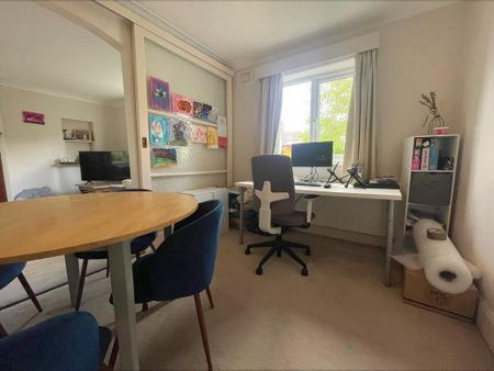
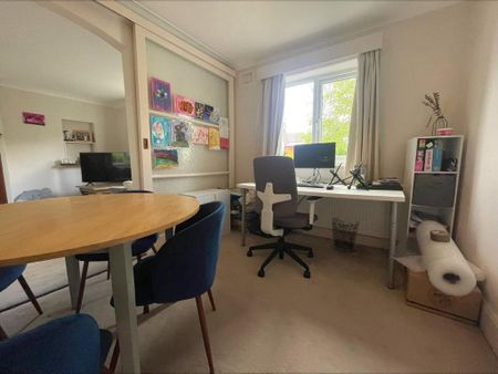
+ waste bin (344, 233)
